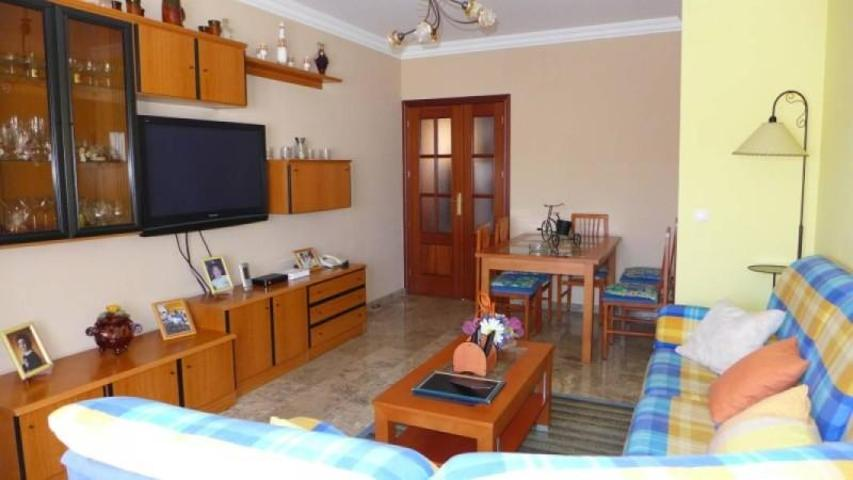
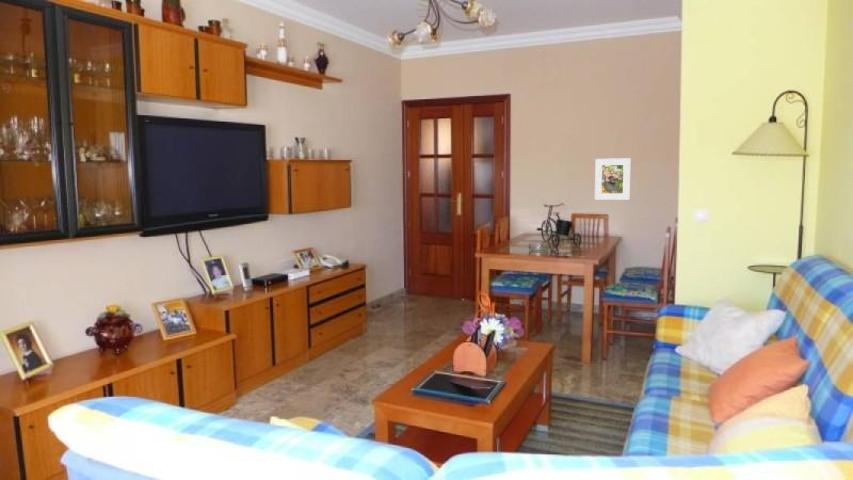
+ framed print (612, 179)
